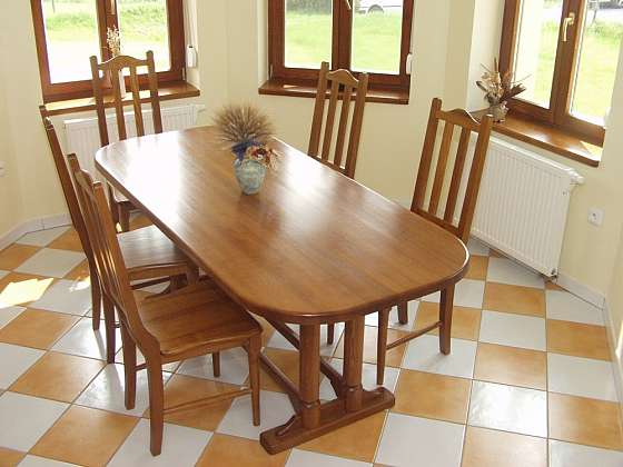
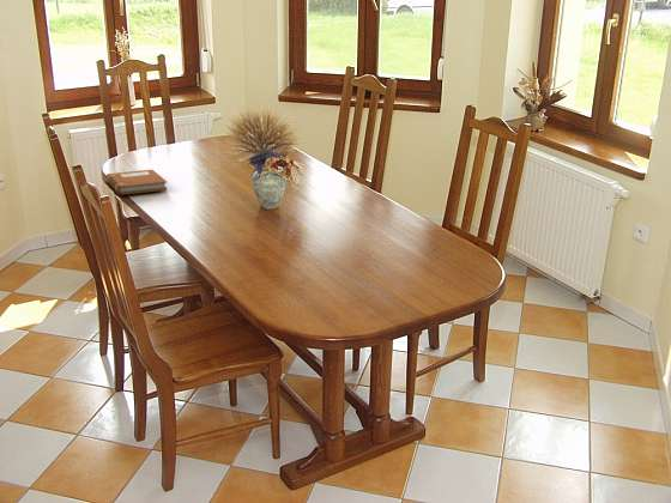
+ notebook (135, 181)
